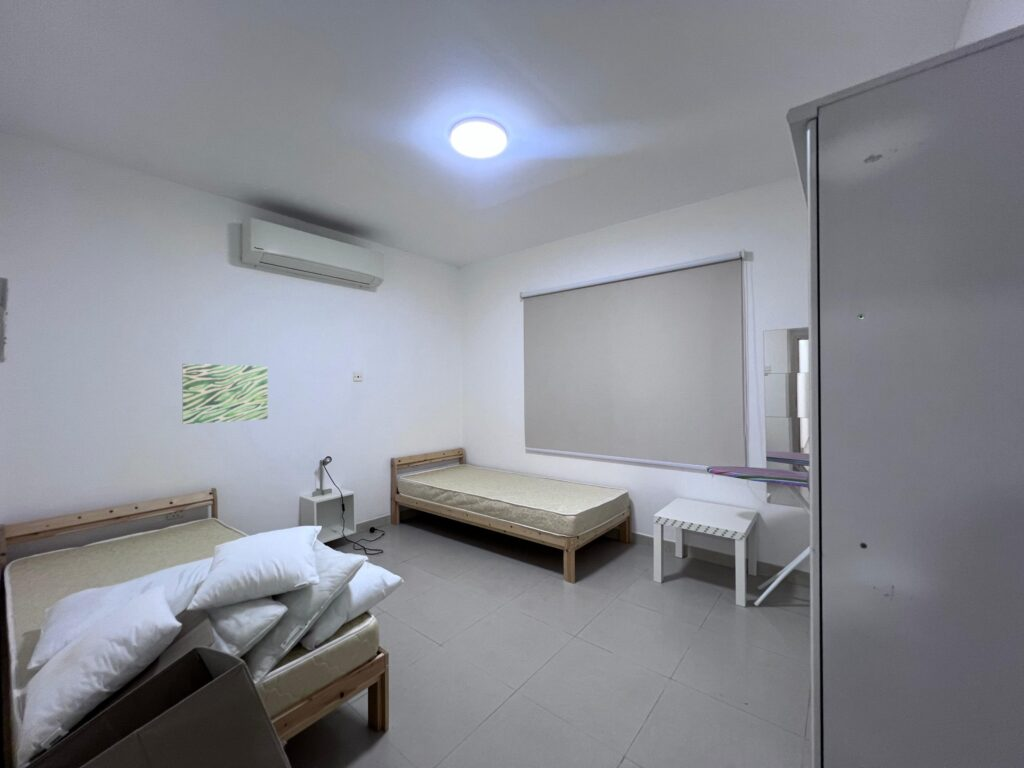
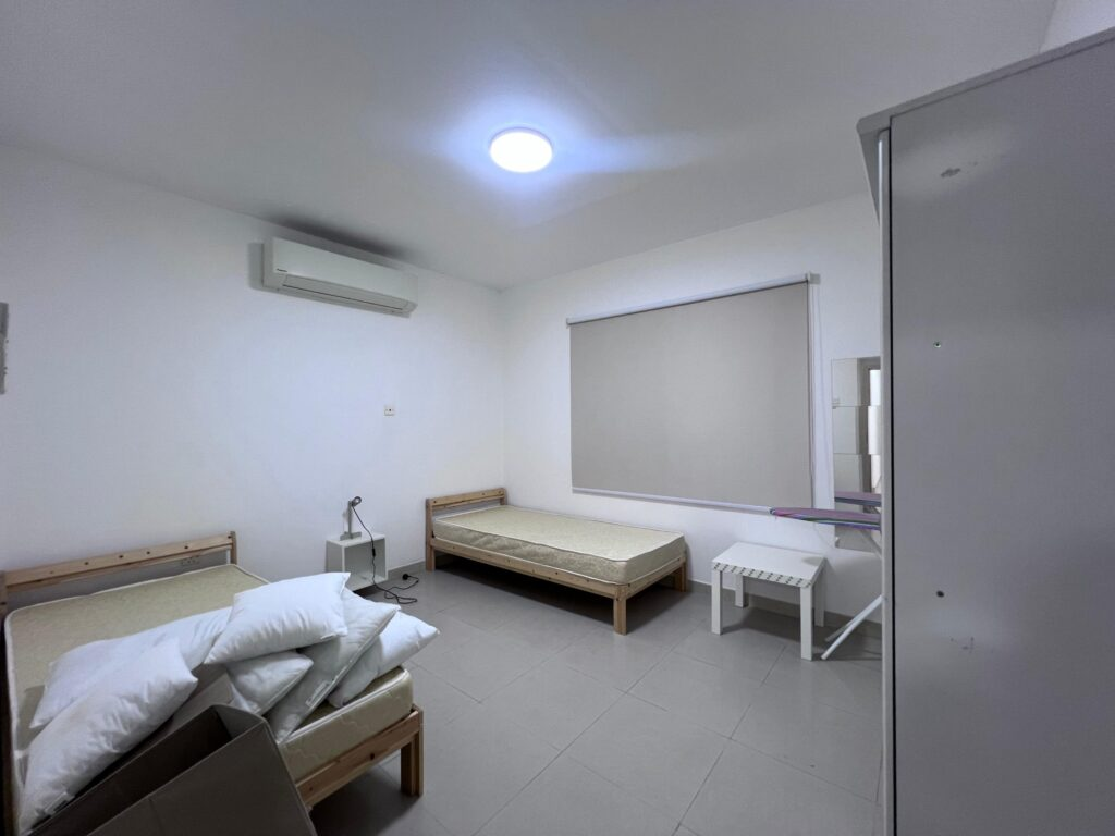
- wall art (228, 393)
